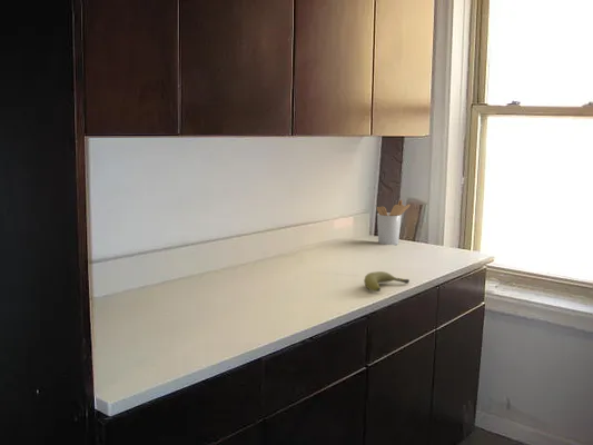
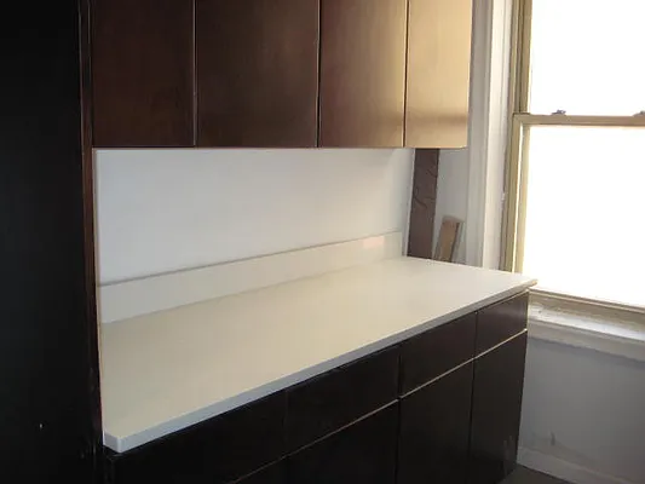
- fruit (382, 279)
- utensil holder (393, 222)
